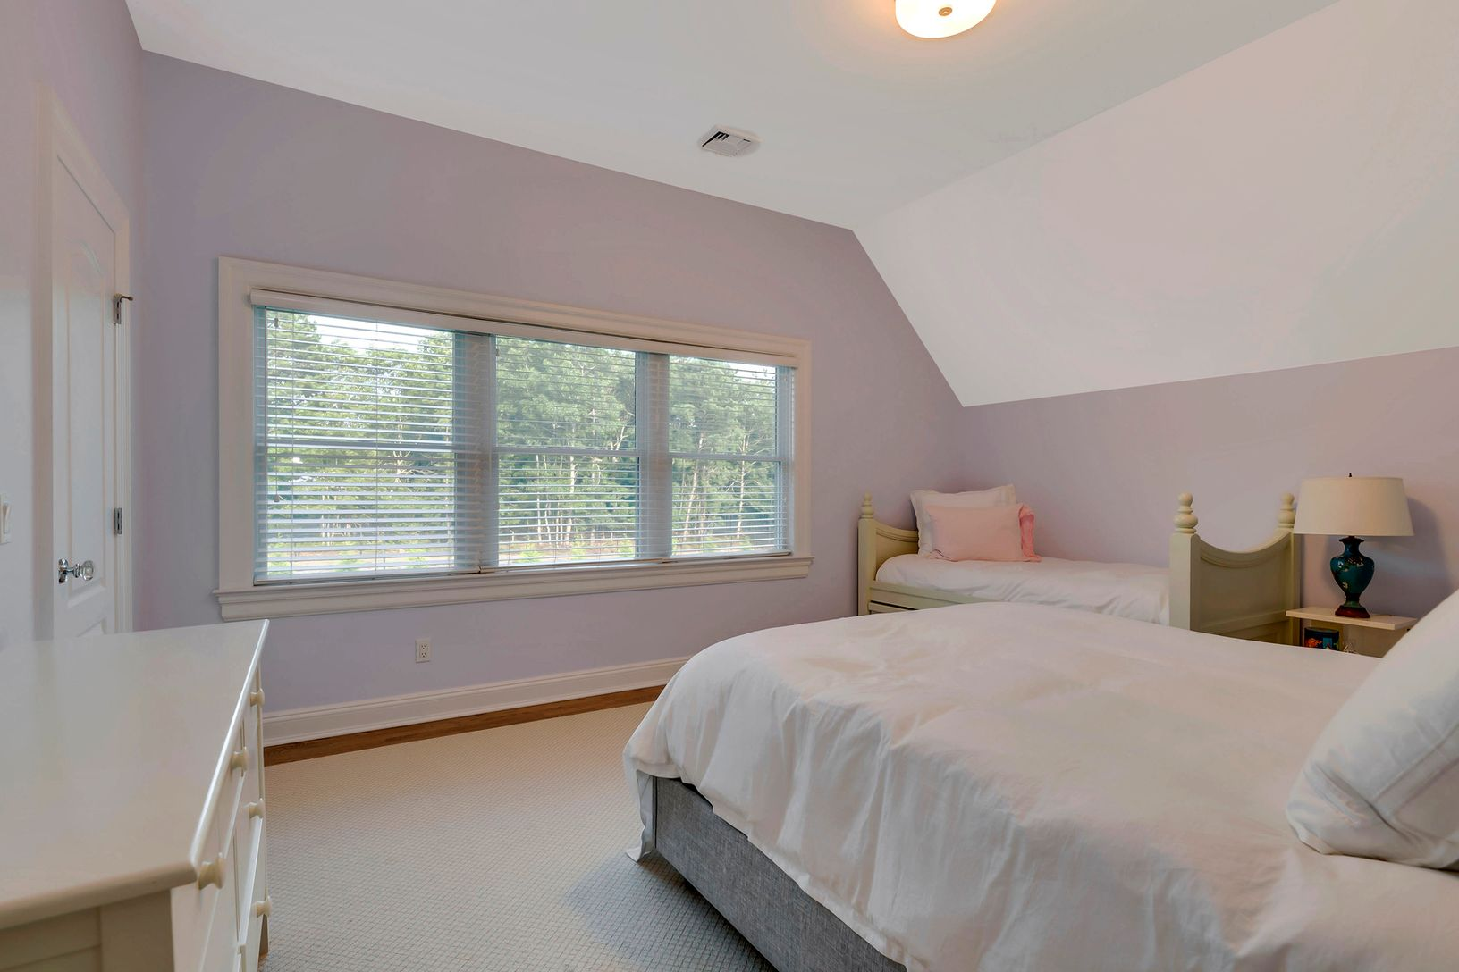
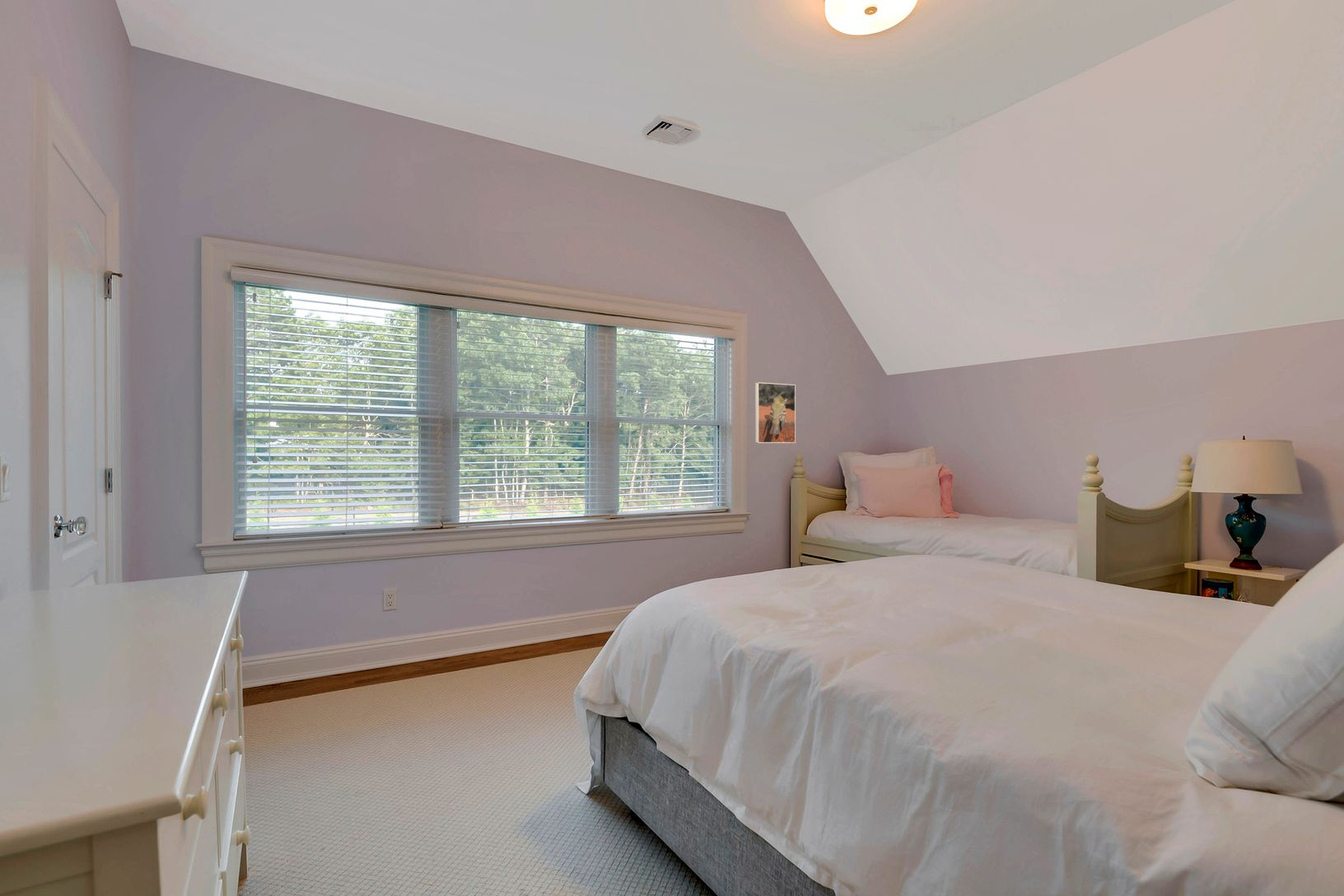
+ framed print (775, 413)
